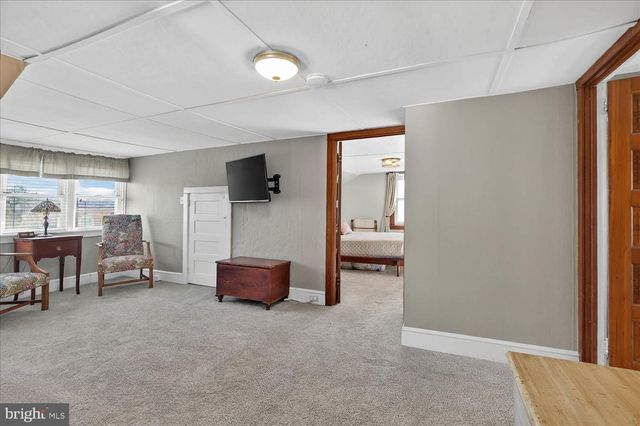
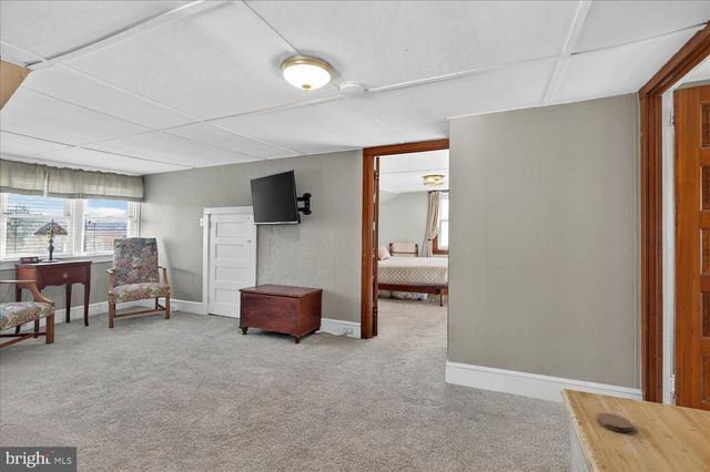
+ coaster (613, 421)
